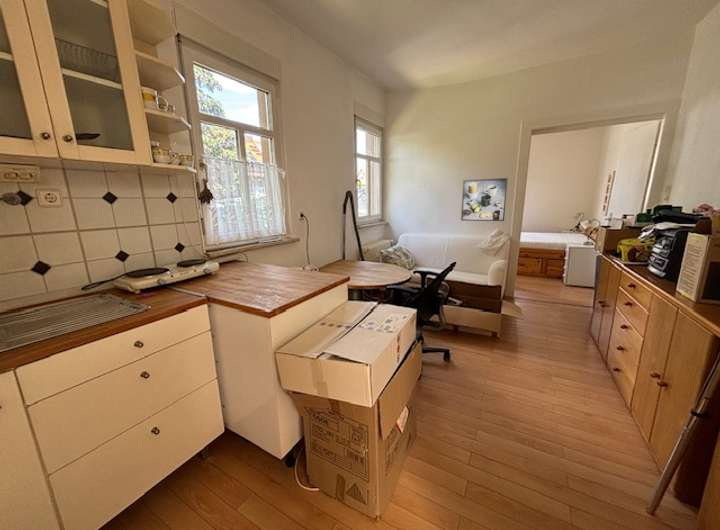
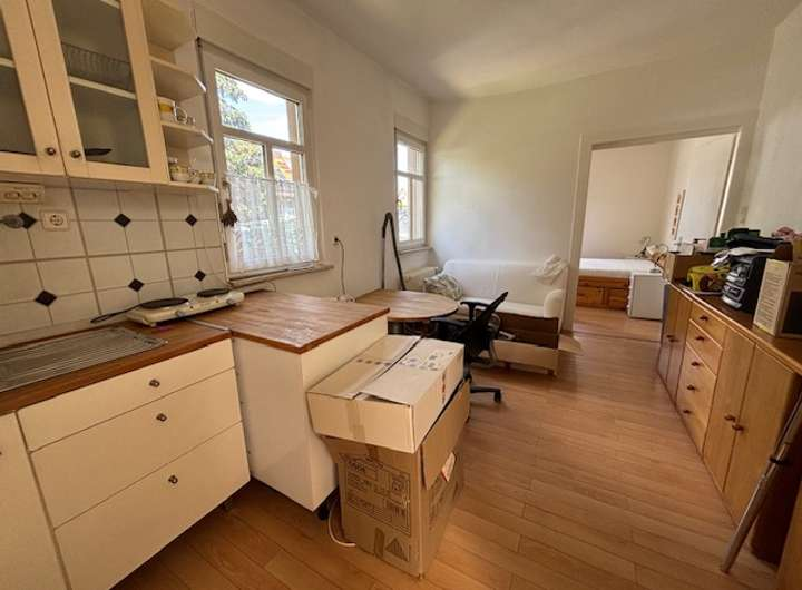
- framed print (483, 200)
